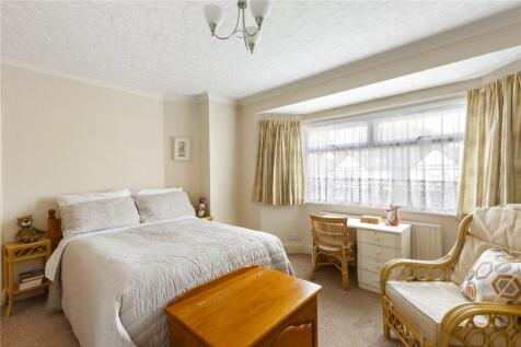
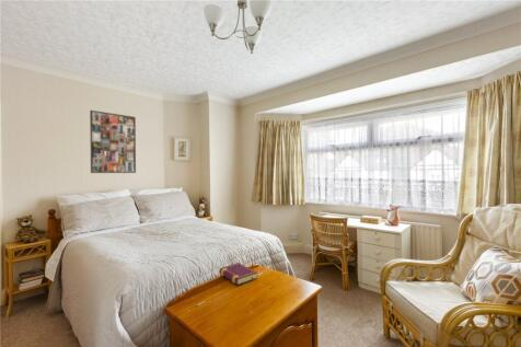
+ book (238, 273)
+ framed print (114, 143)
